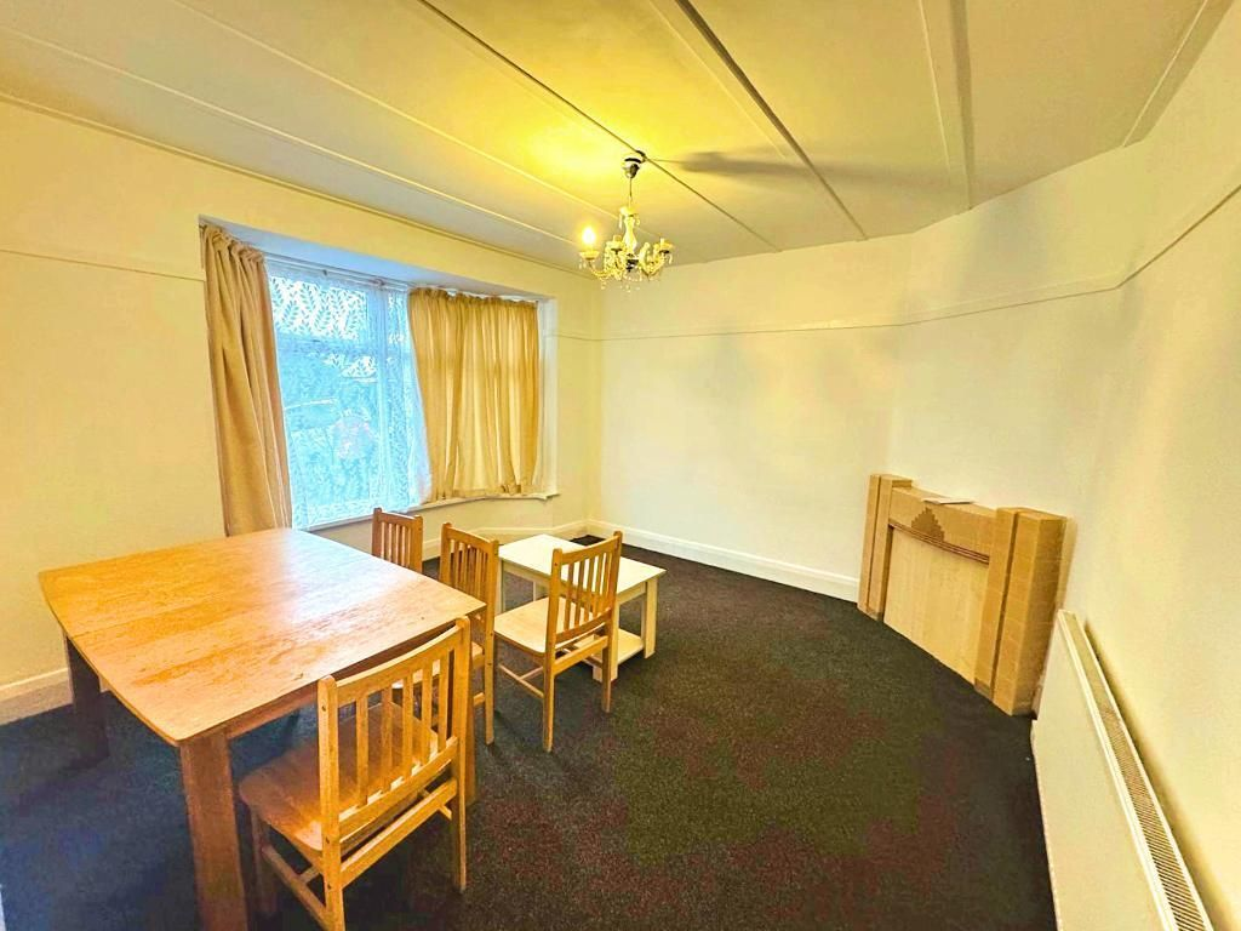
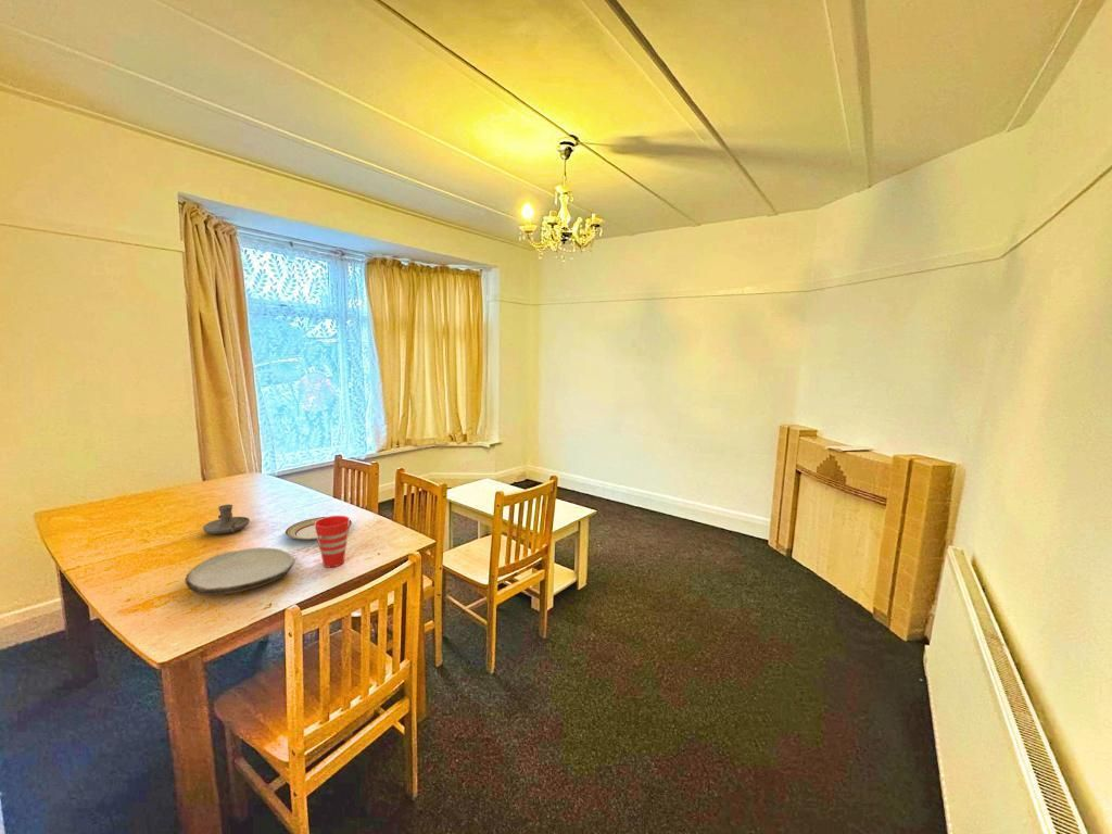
+ plate (315, 530)
+ plate (242, 570)
+ cup (332, 542)
+ candle holder (227, 519)
